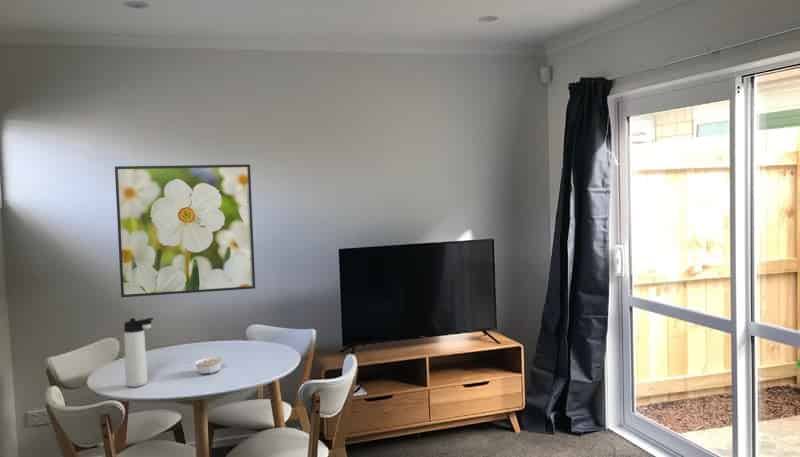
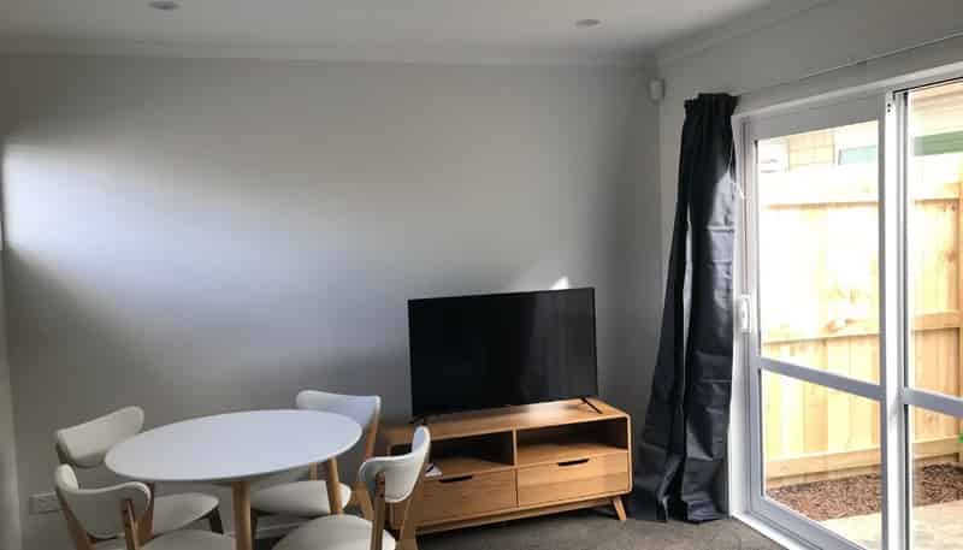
- thermos bottle (139, 351)
- legume (208, 365)
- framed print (187, 229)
